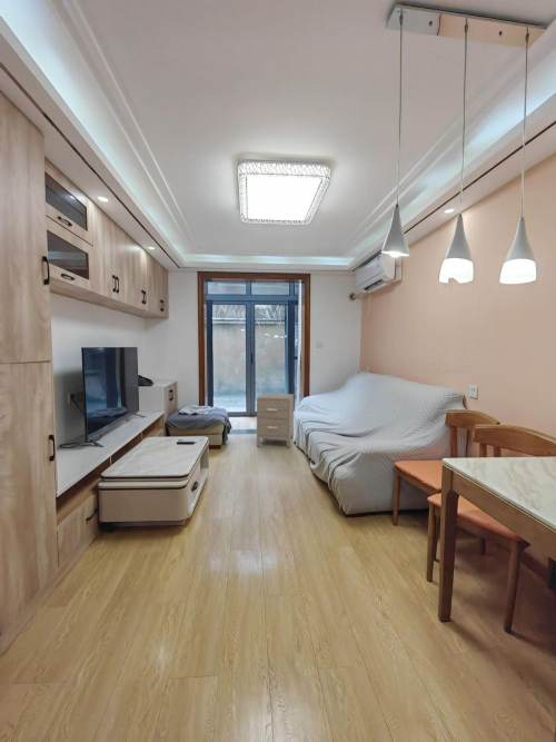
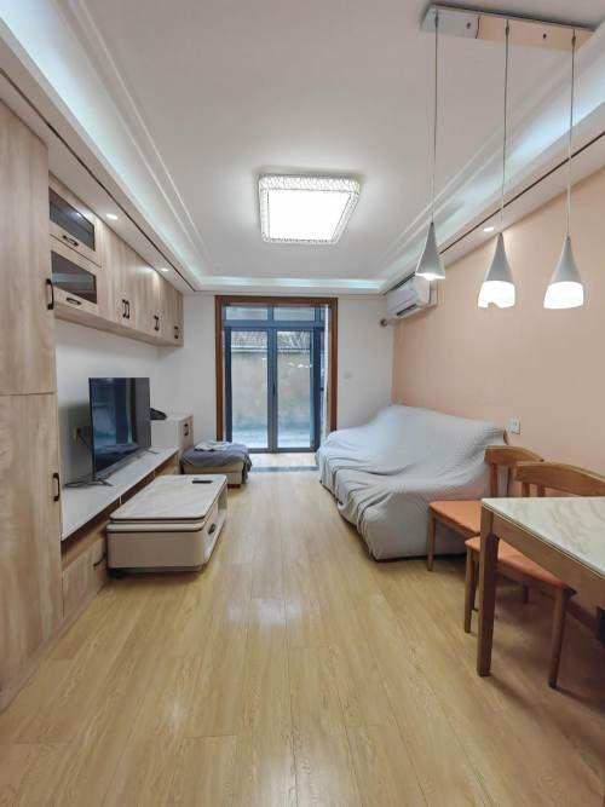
- nightstand (275, 419)
